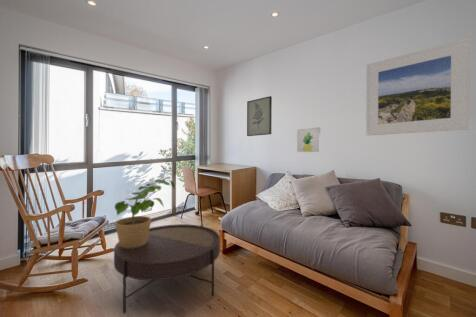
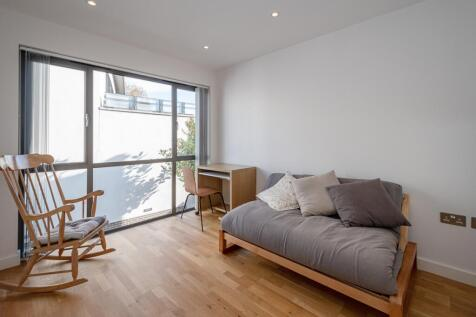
- wall art (308, 140)
- wall art (258, 117)
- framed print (411, 93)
- coffee table (170, 260)
- potted plant (151, 207)
